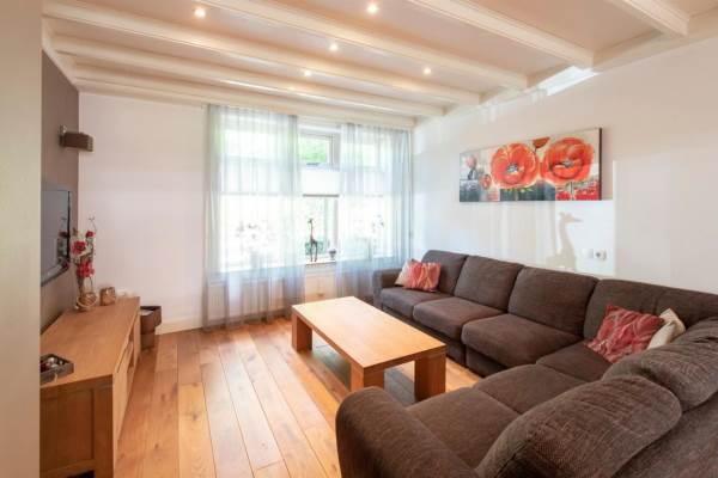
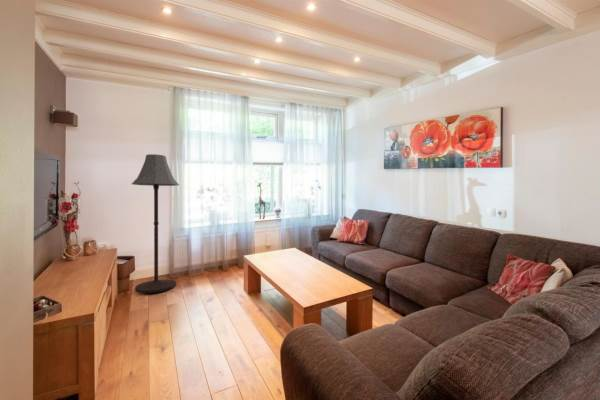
+ floor lamp (156, 221)
